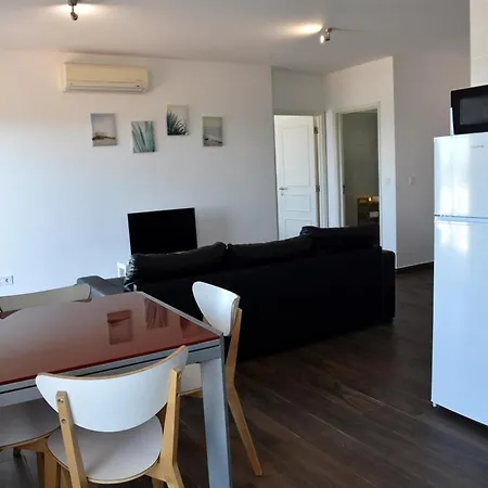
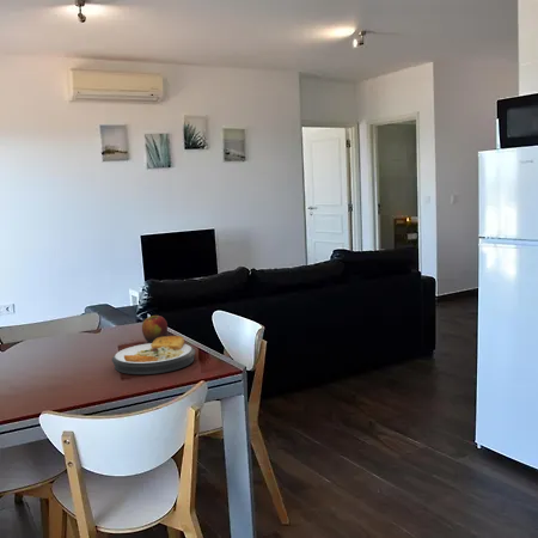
+ apple (154, 328)
+ plate (153, 354)
